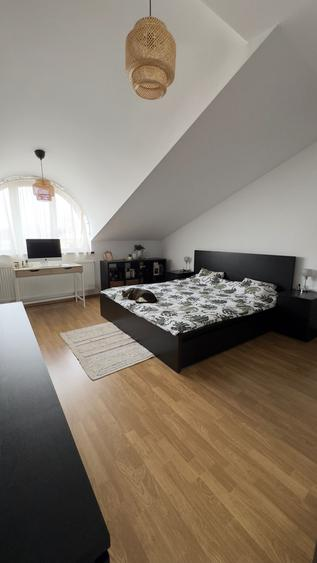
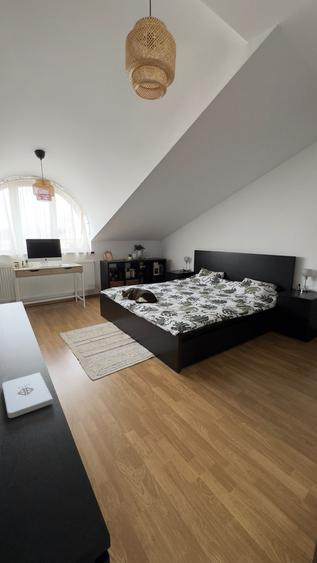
+ notepad (26, 392)
